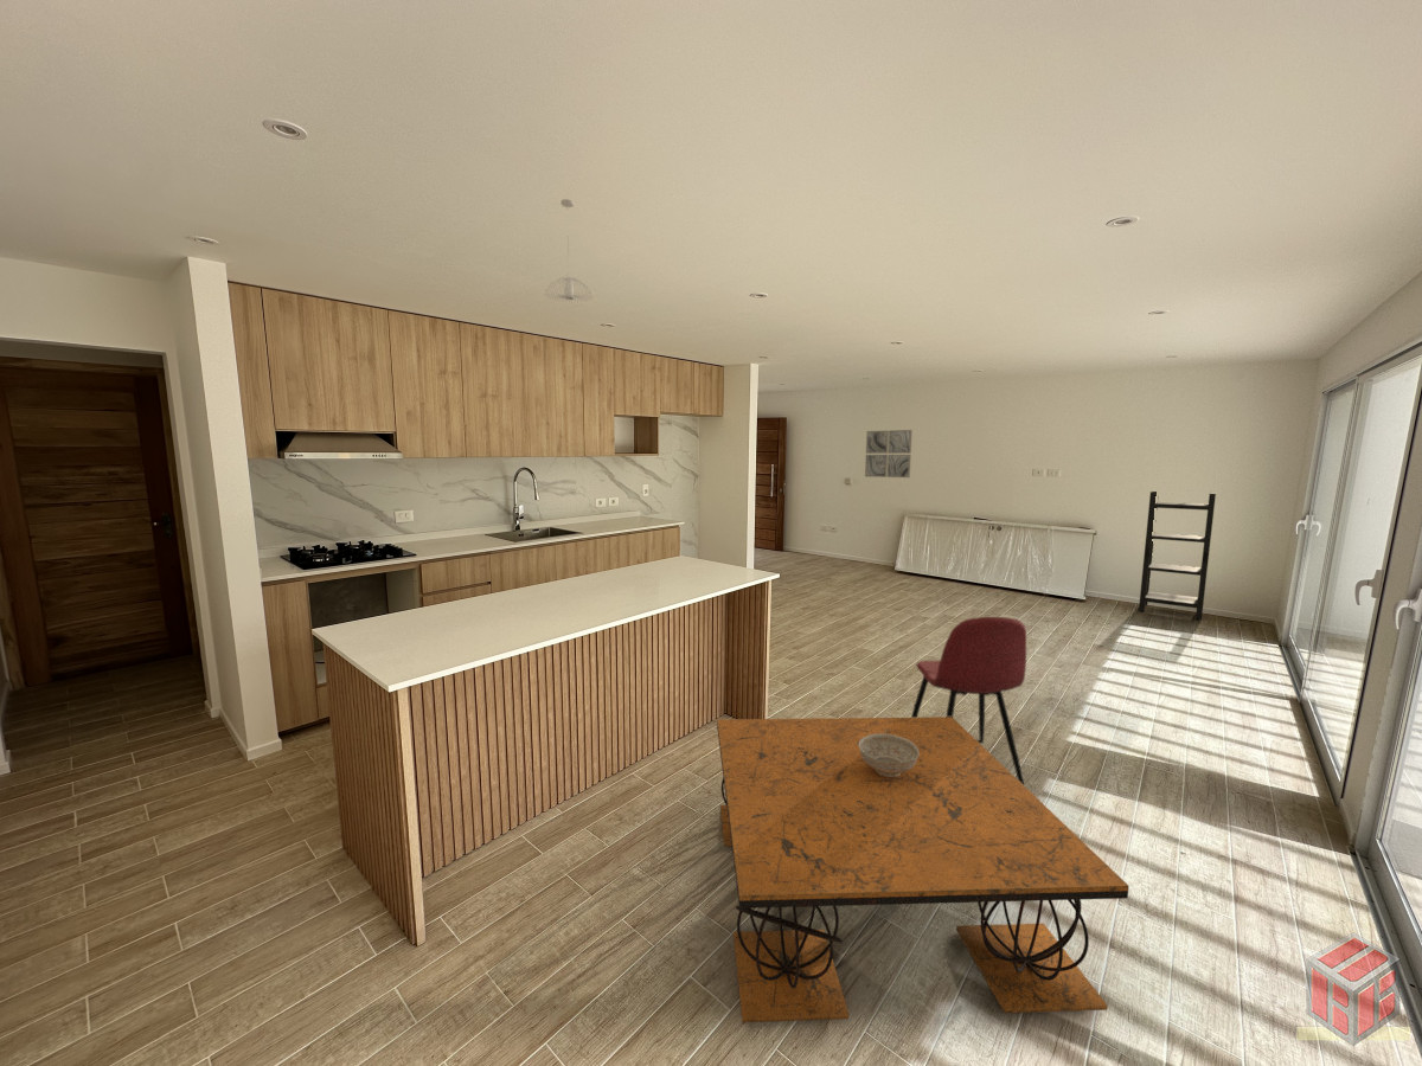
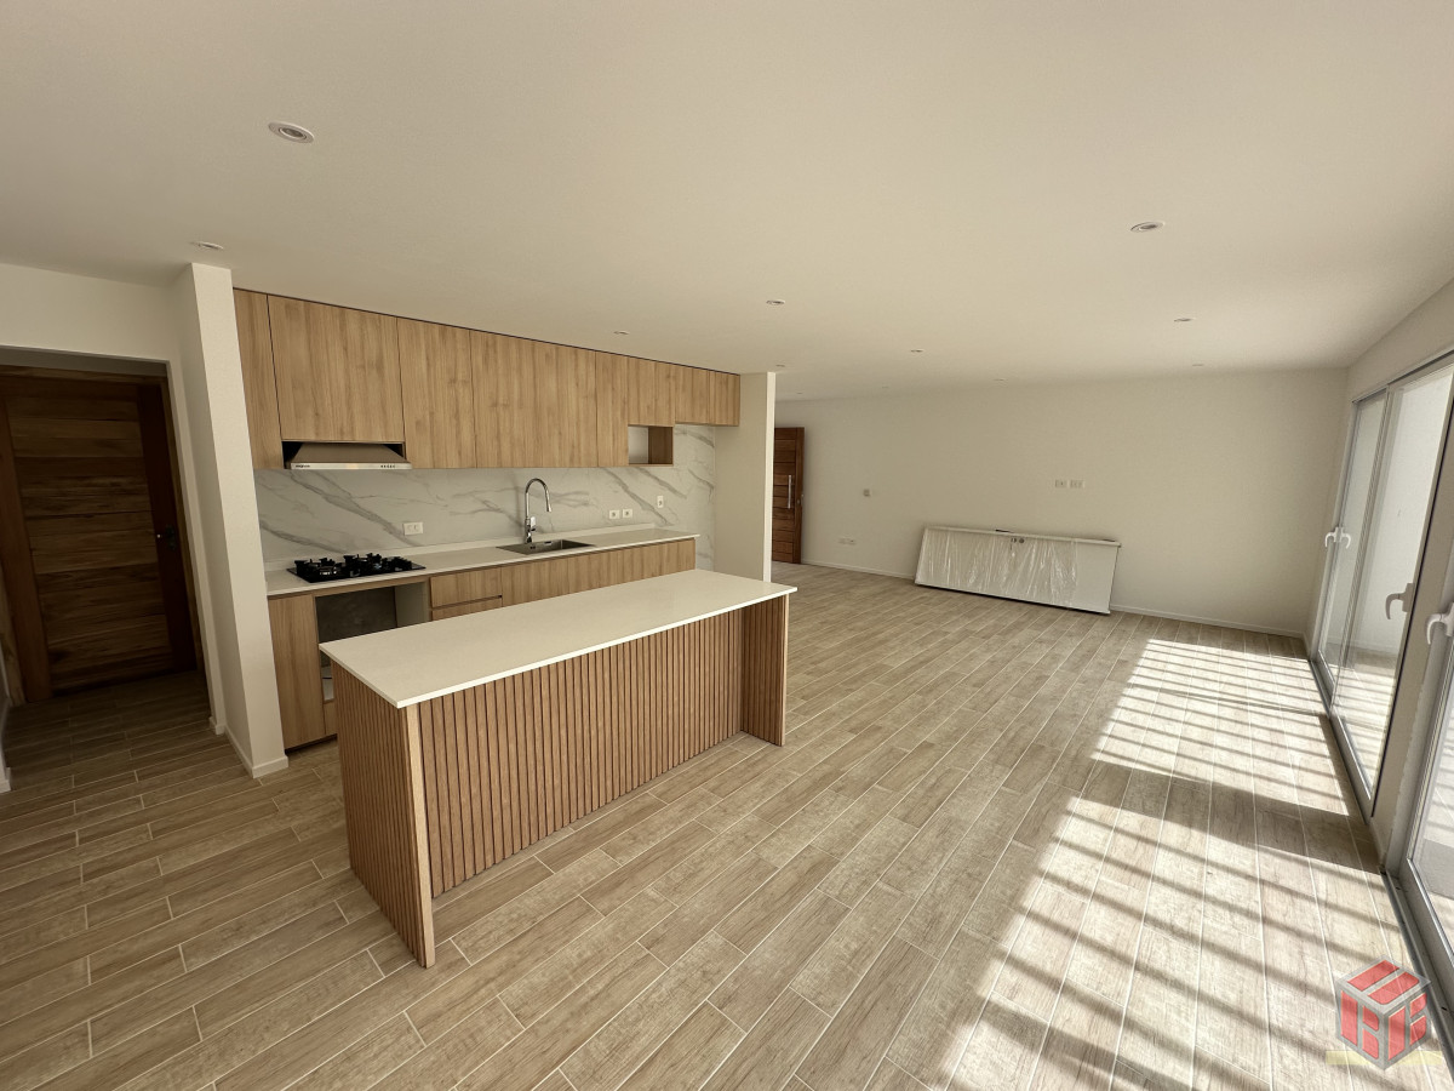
- coffee table (871, 833)
- dining chair (965, 683)
- shelving unit (1178, 540)
- wall art (888, 452)
- decorative bowl (888, 758)
- pendant light (568, 250)
